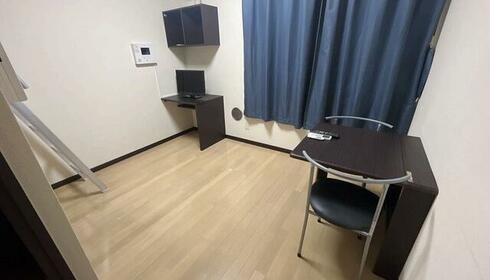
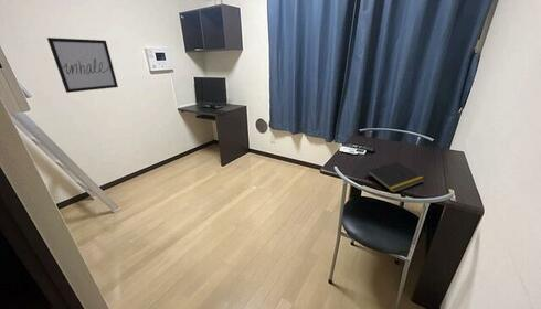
+ notepad (395, 175)
+ wall art (86, 65)
